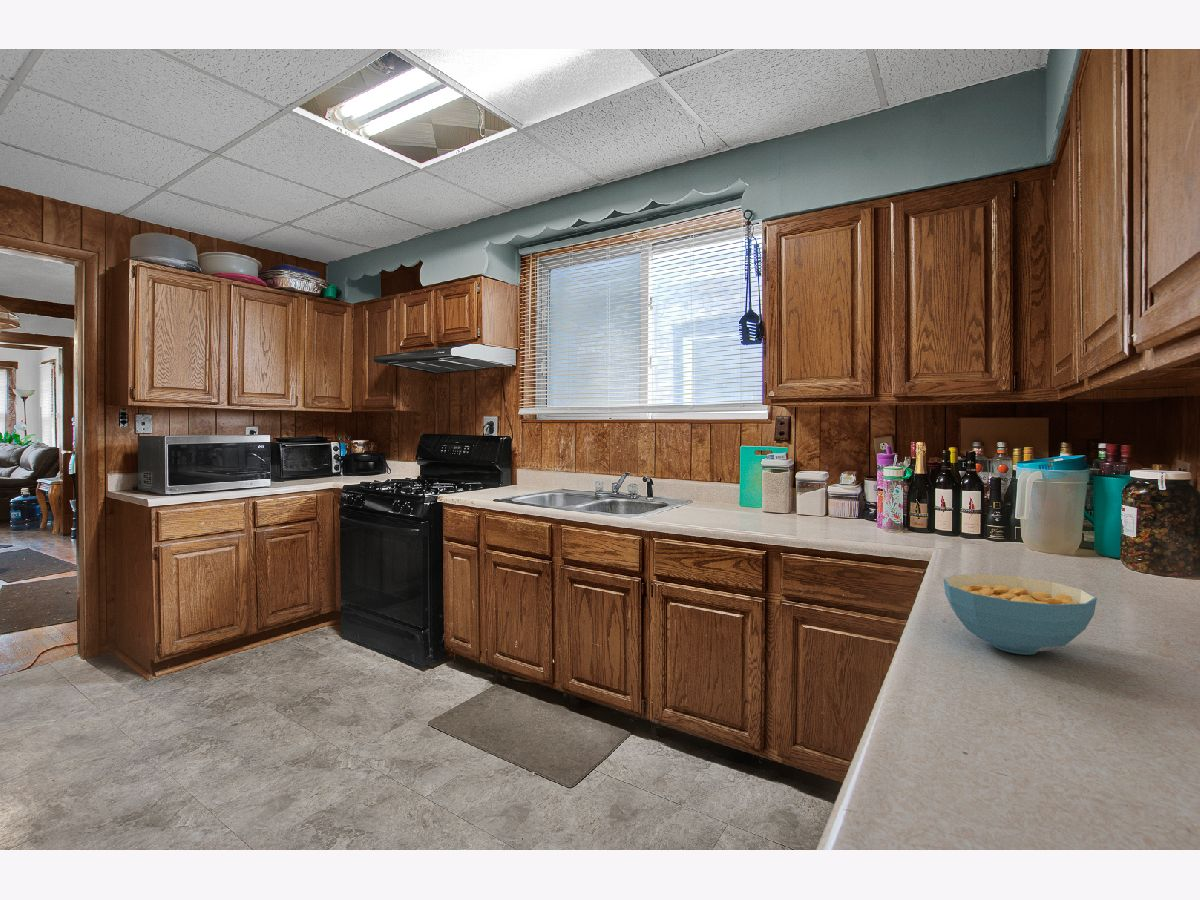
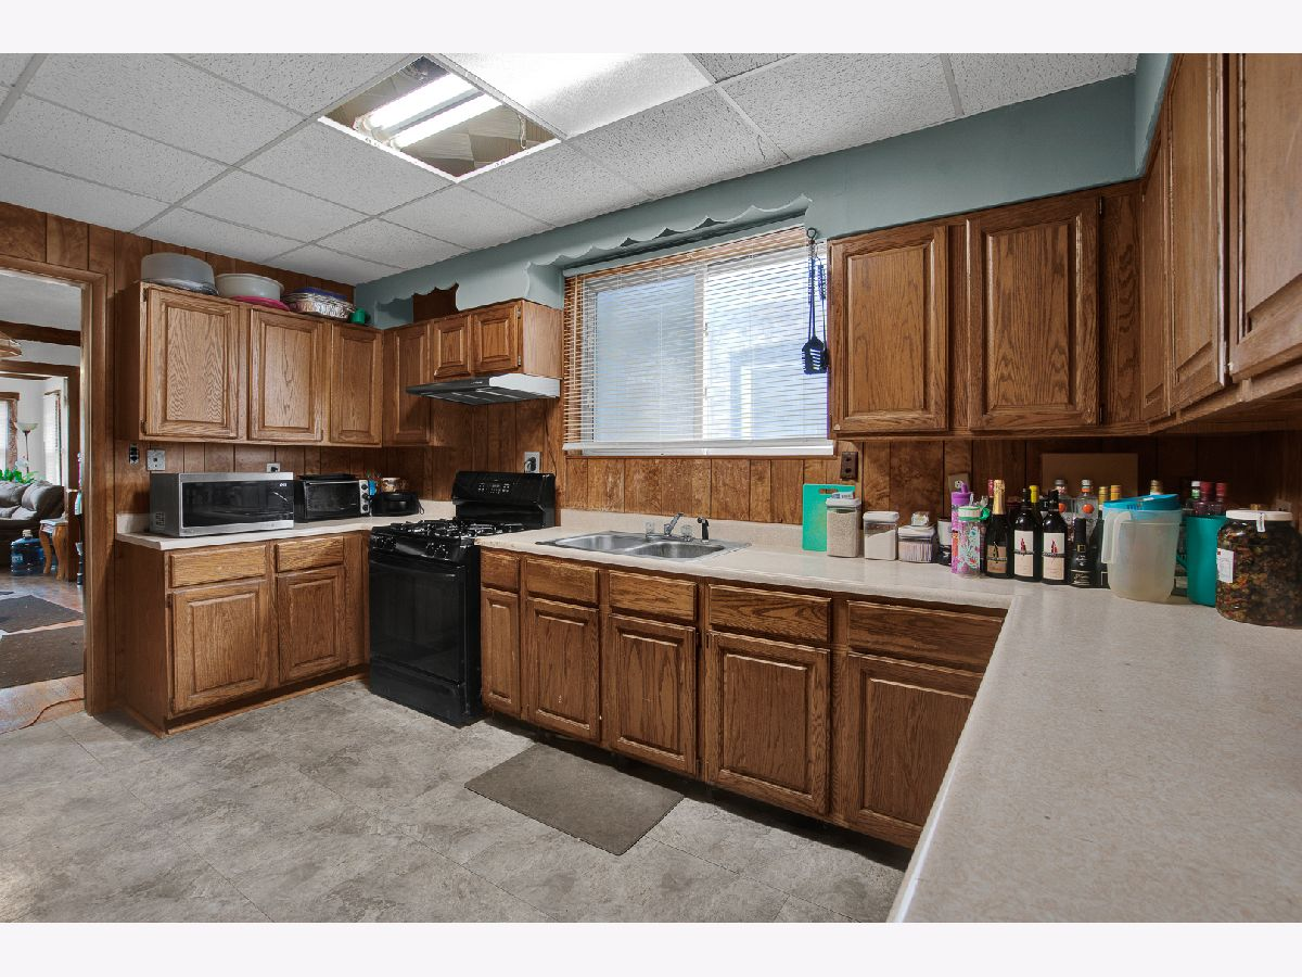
- cereal bowl (1014, 617)
